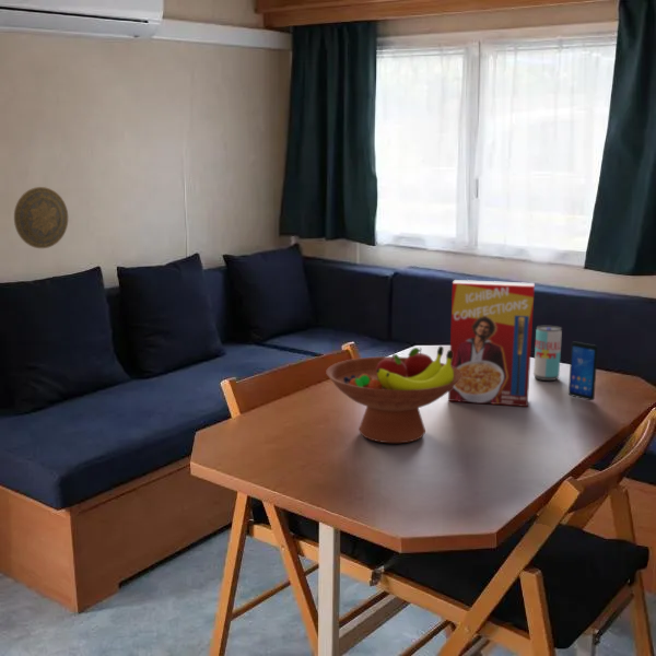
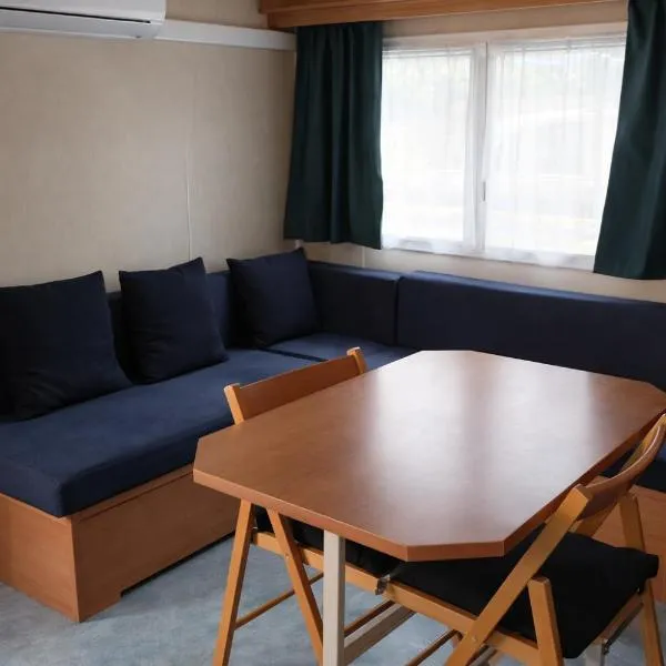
- smartphone (583, 371)
- cereal box (490, 342)
- beverage can (547, 352)
- fruit bowl (393, 390)
- decorative plate (43, 218)
